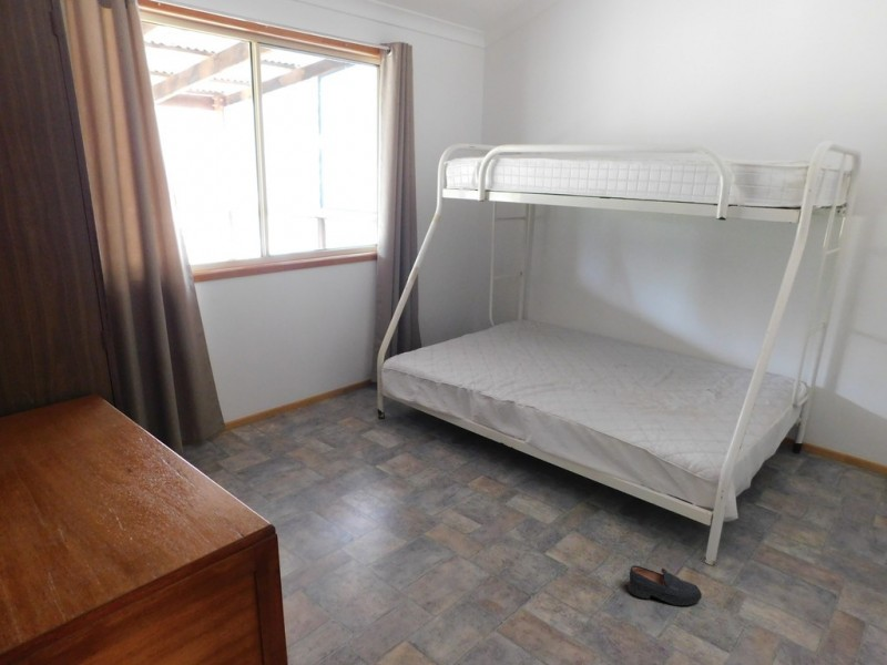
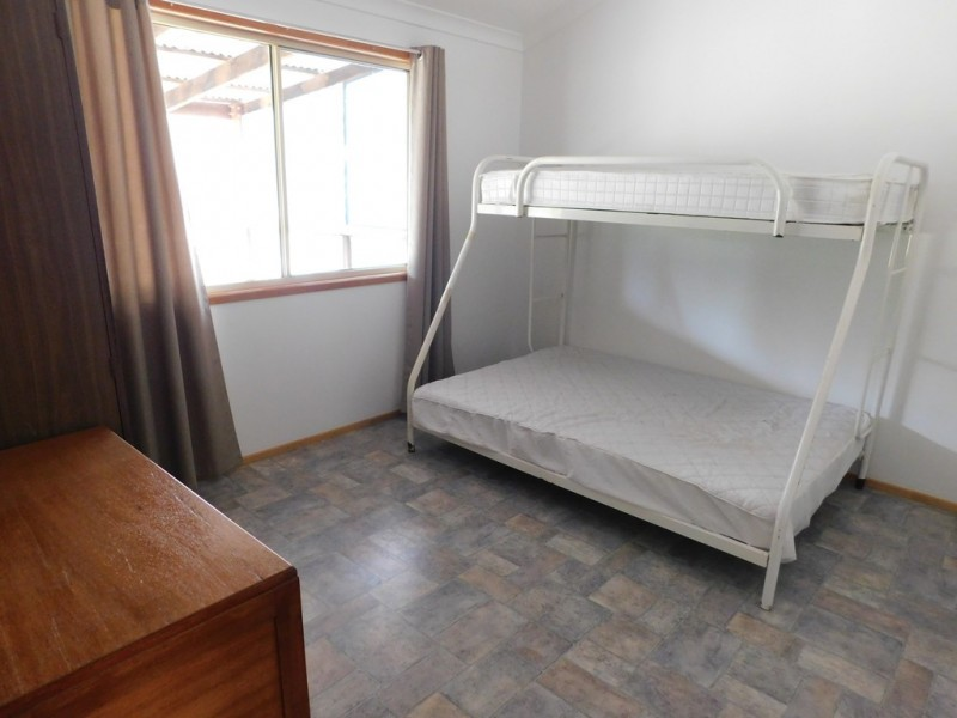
- shoe (665, 583)
